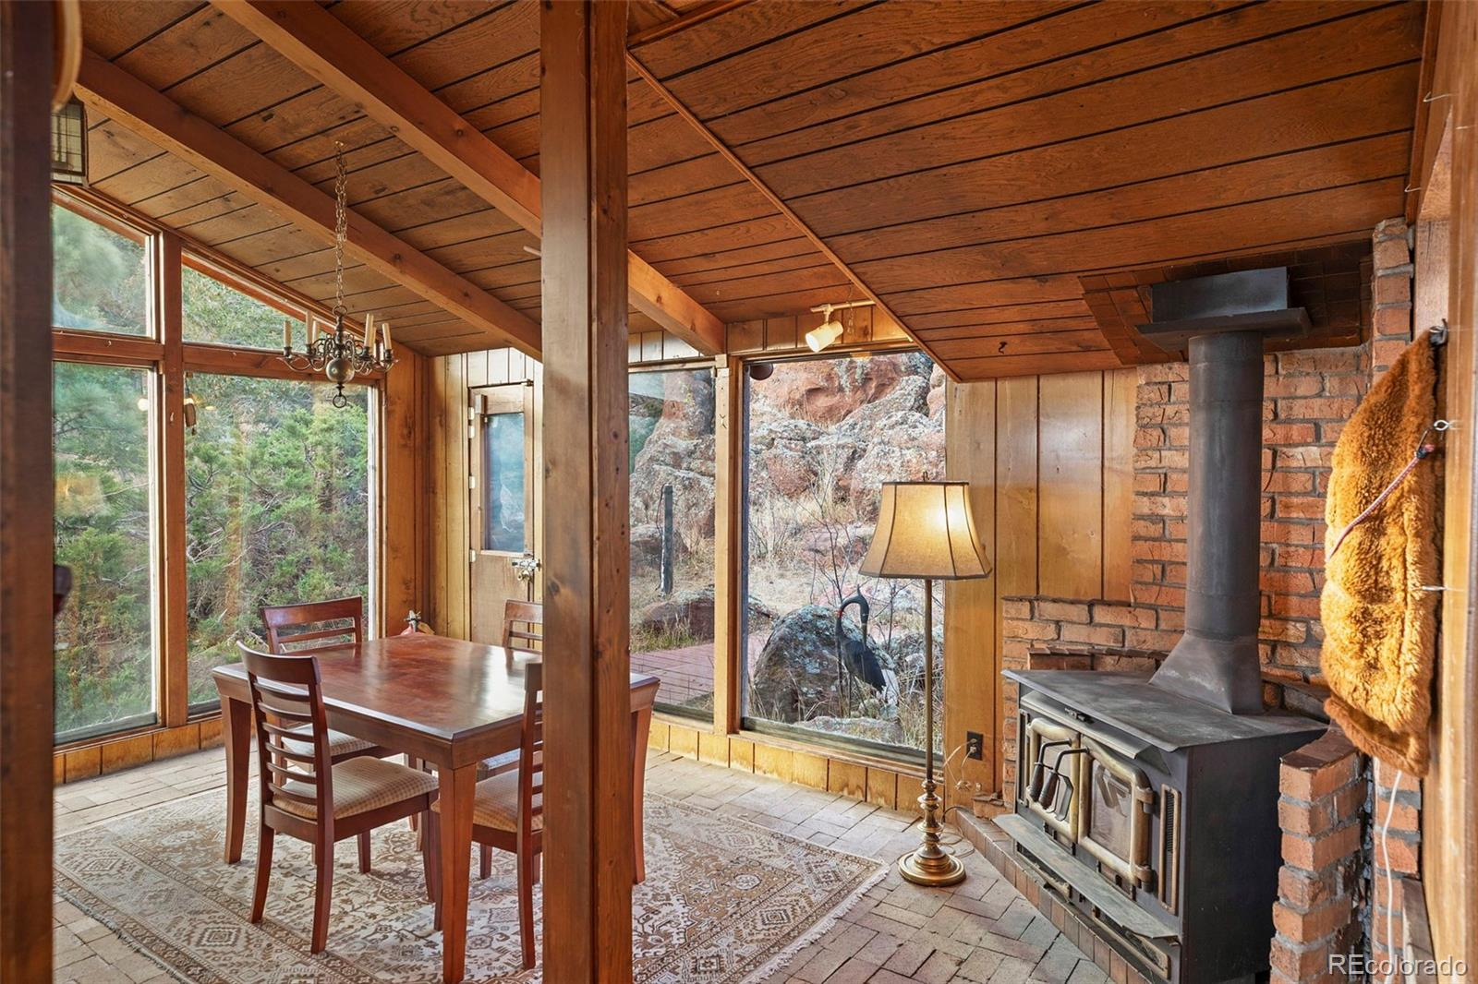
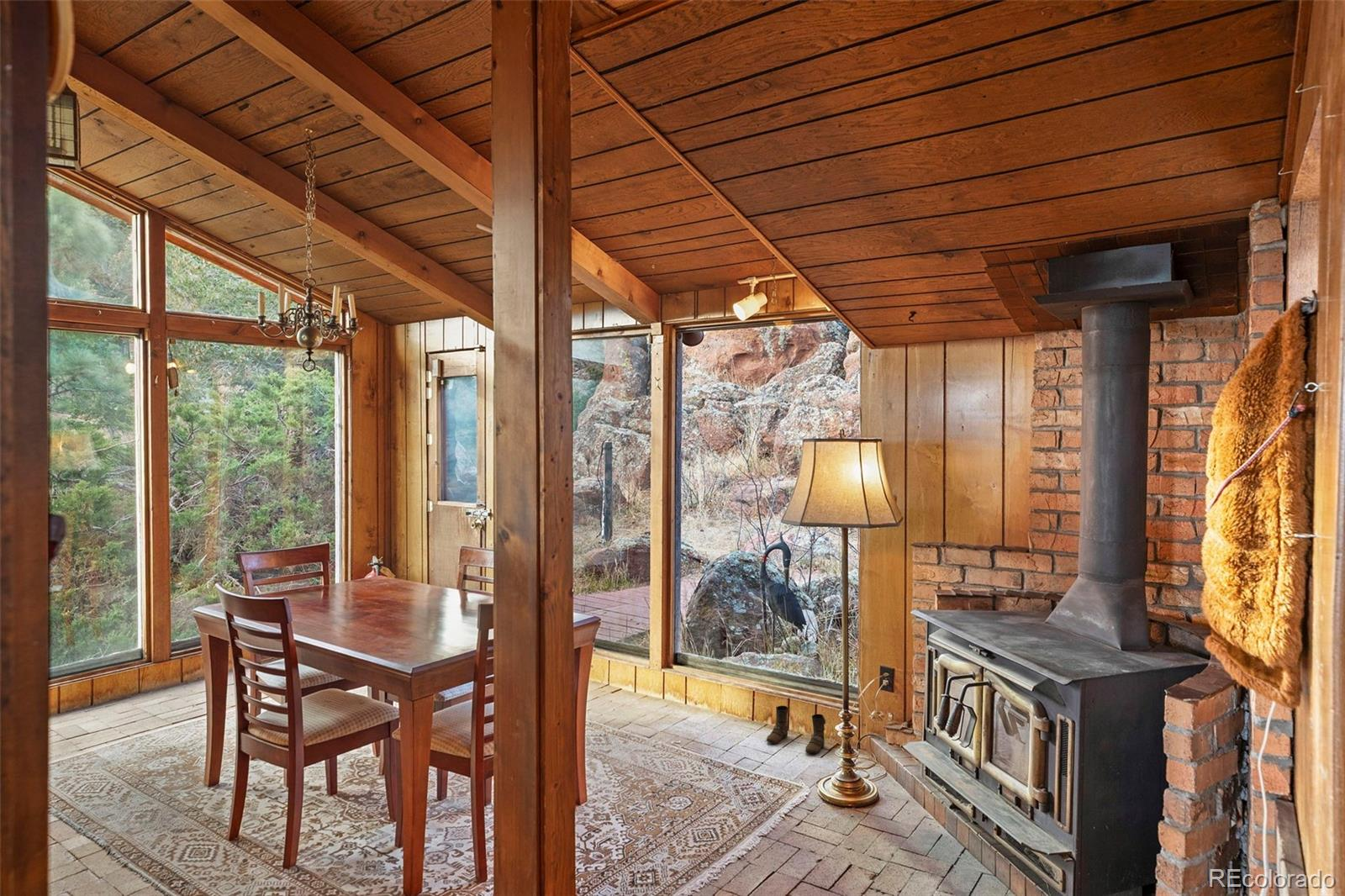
+ boots (787, 729)
